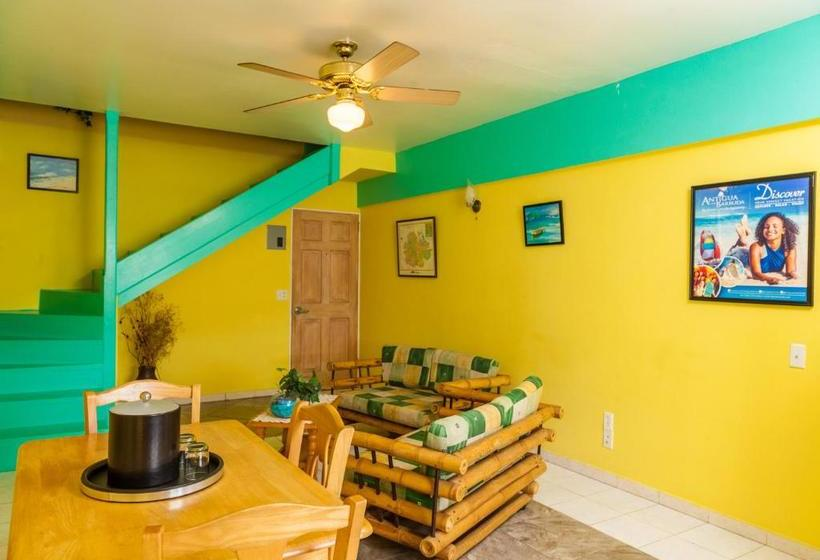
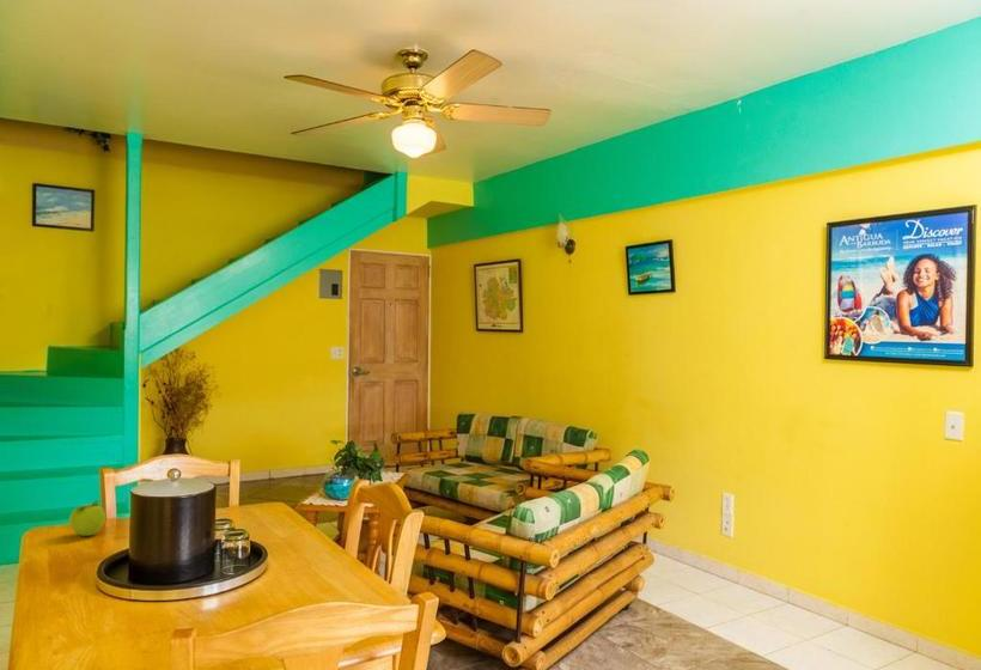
+ fruit (87, 518)
